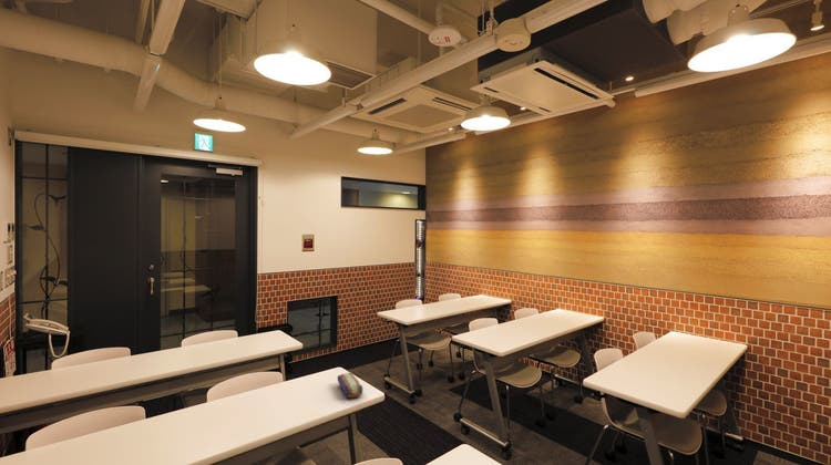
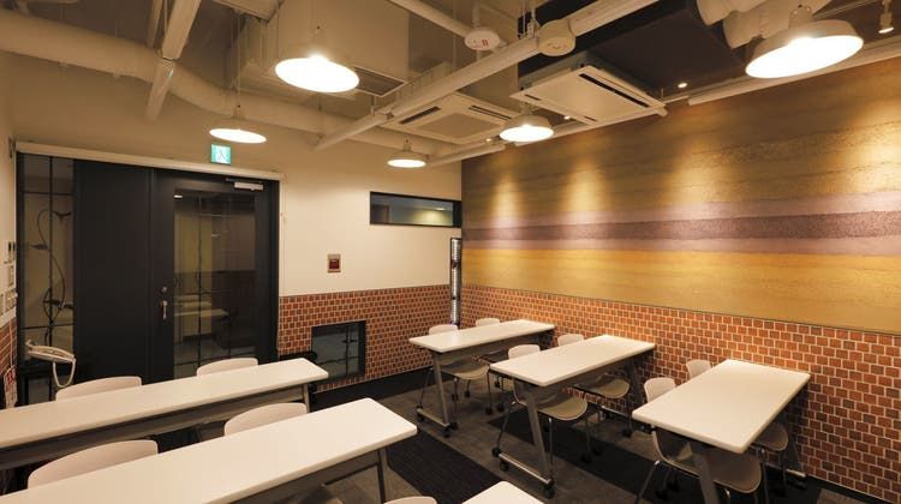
- pencil case (349, 384)
